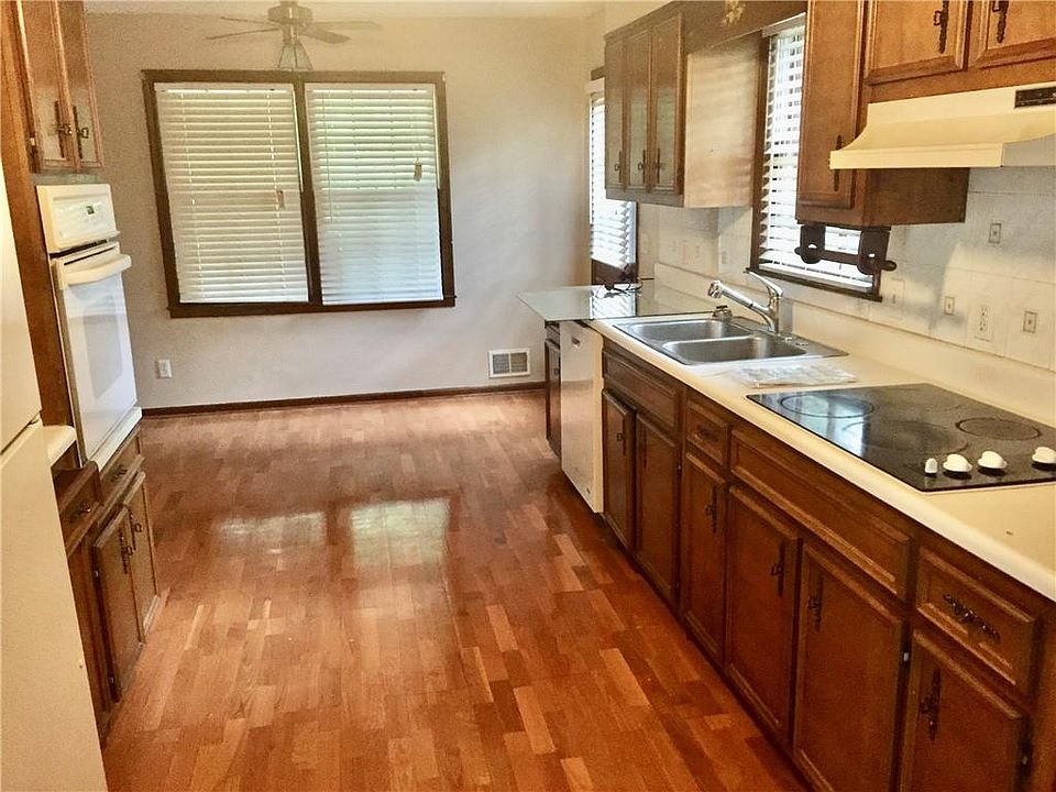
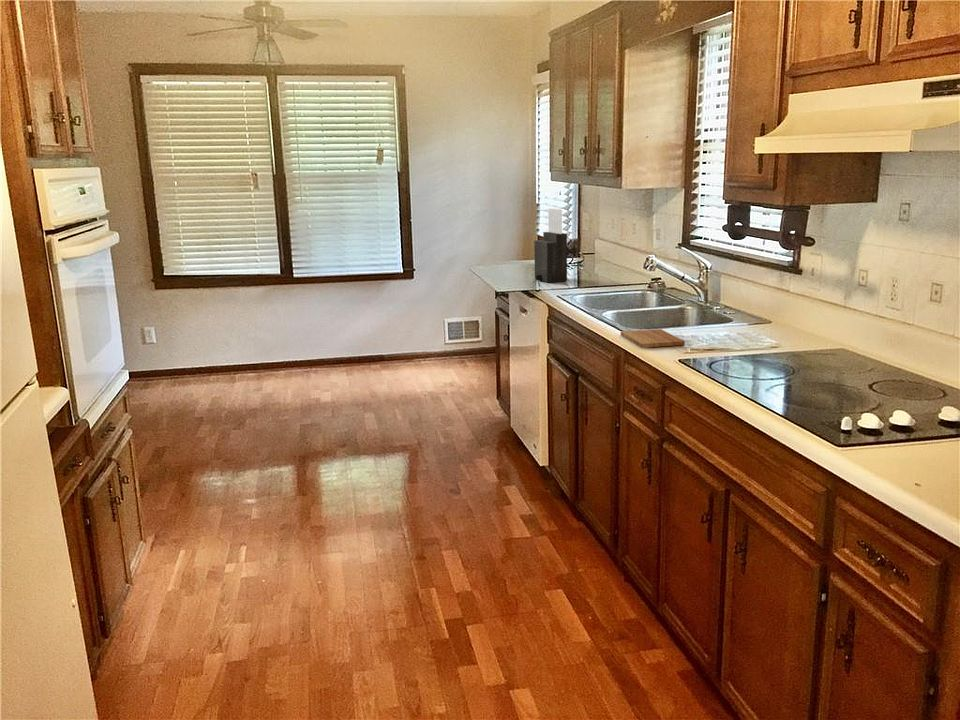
+ knife block (548, 244)
+ cutting board (651, 337)
